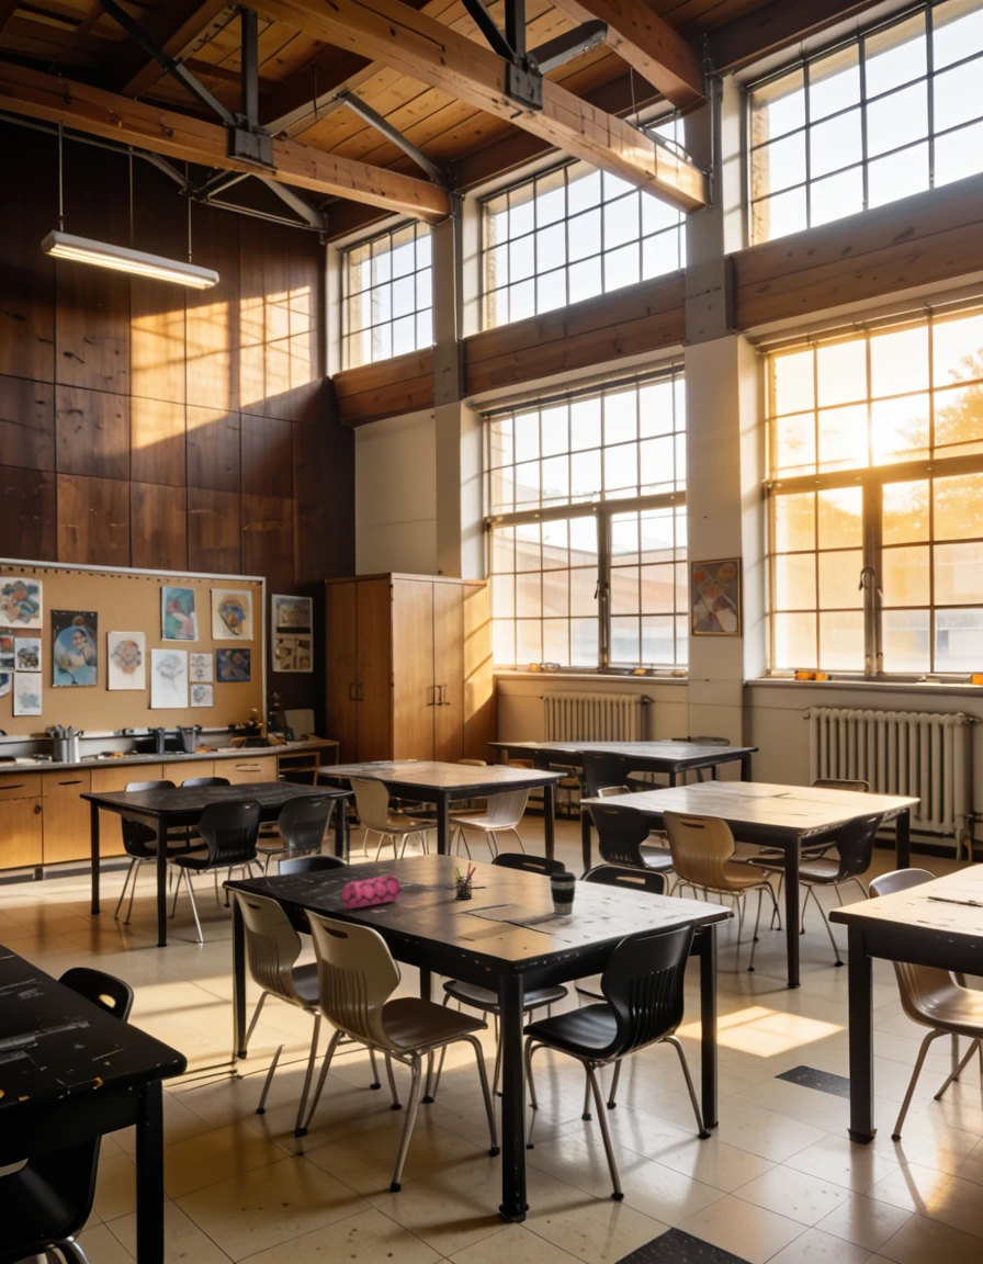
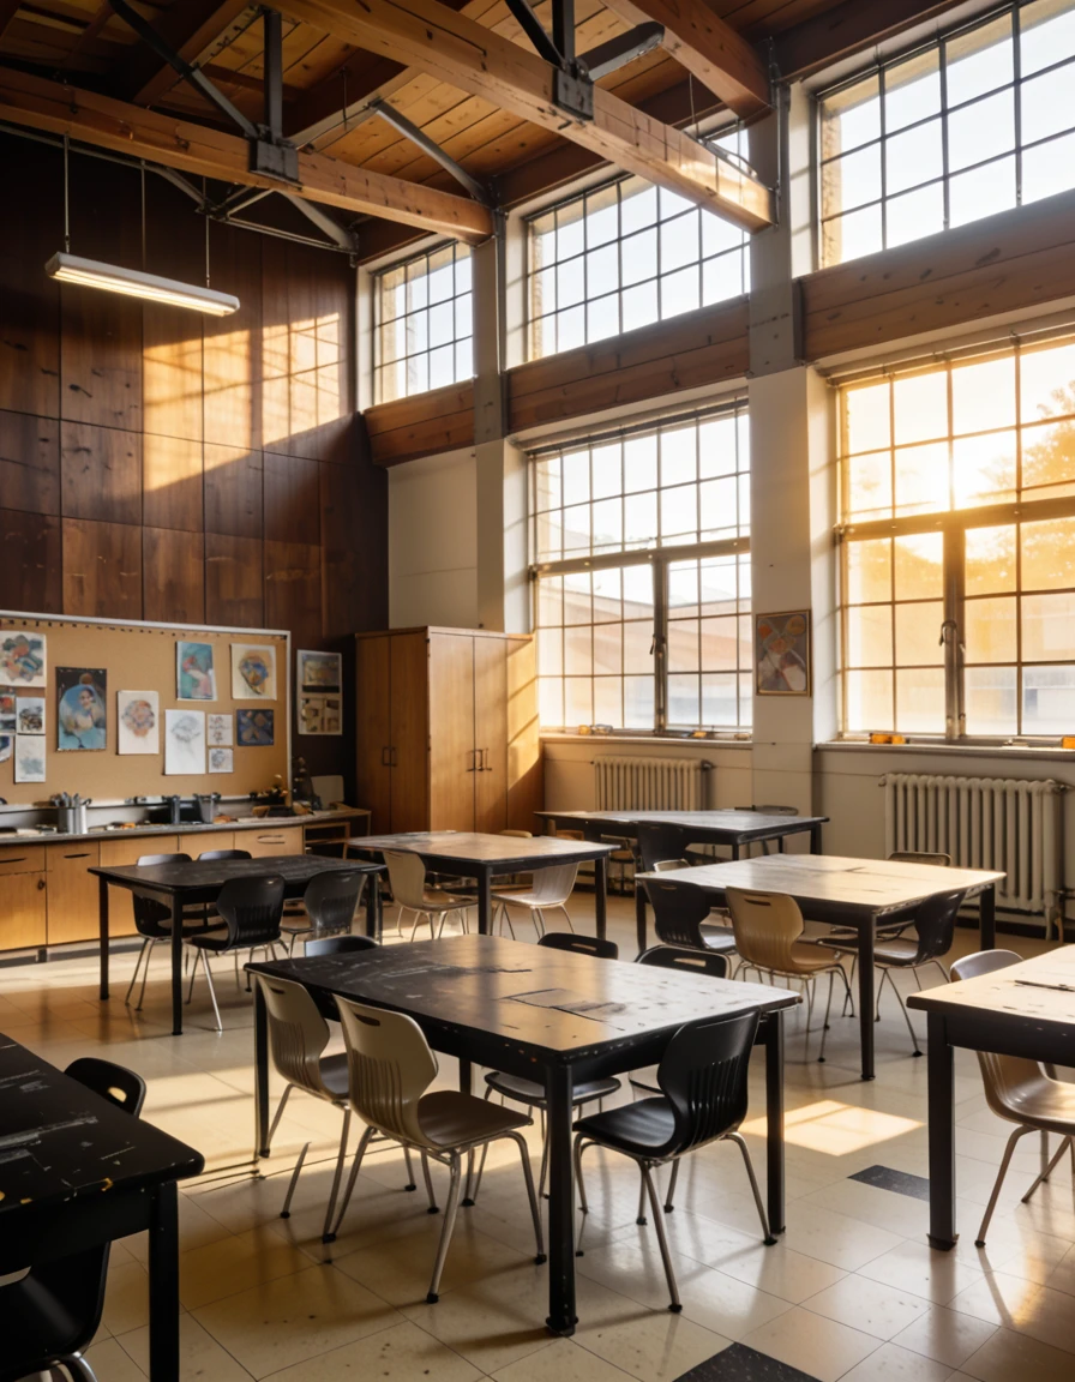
- pen holder (463, 880)
- coffee cup (563, 892)
- pencil case (371, 890)
